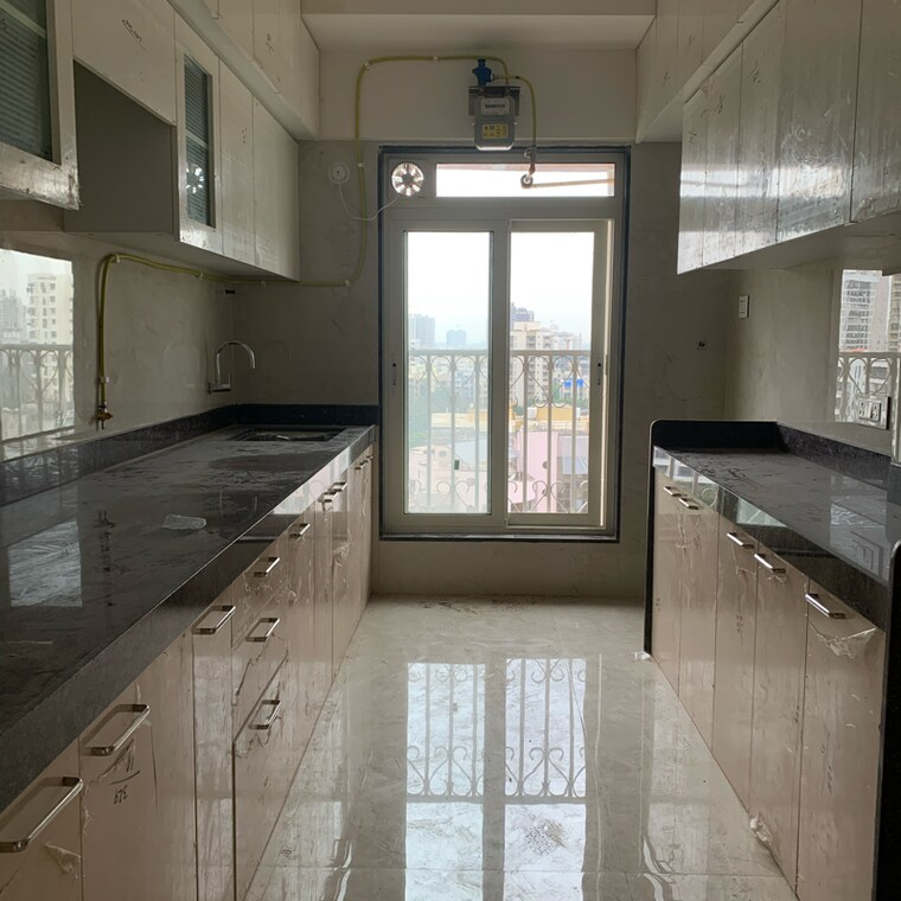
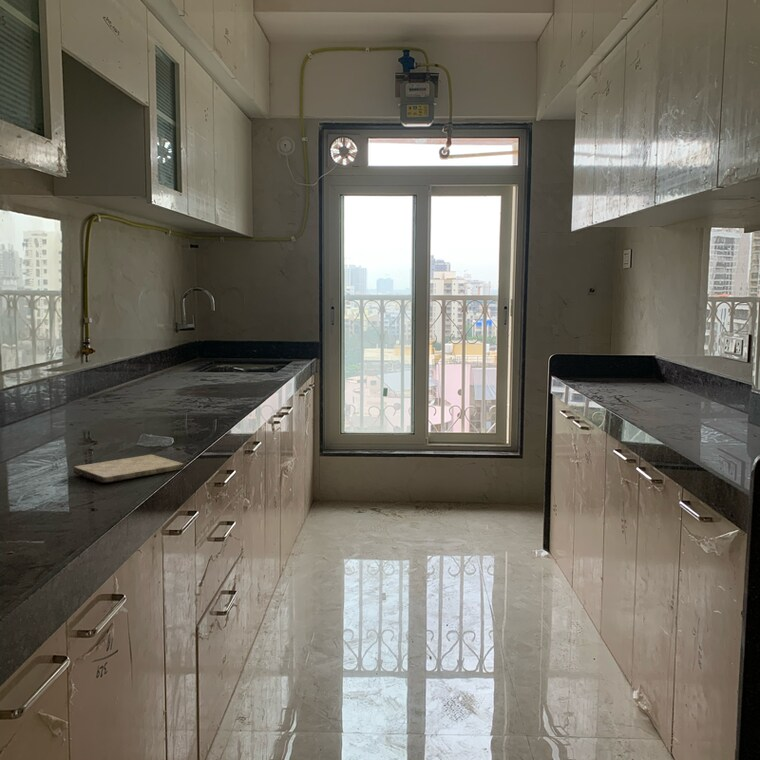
+ cutting board (129, 467)
